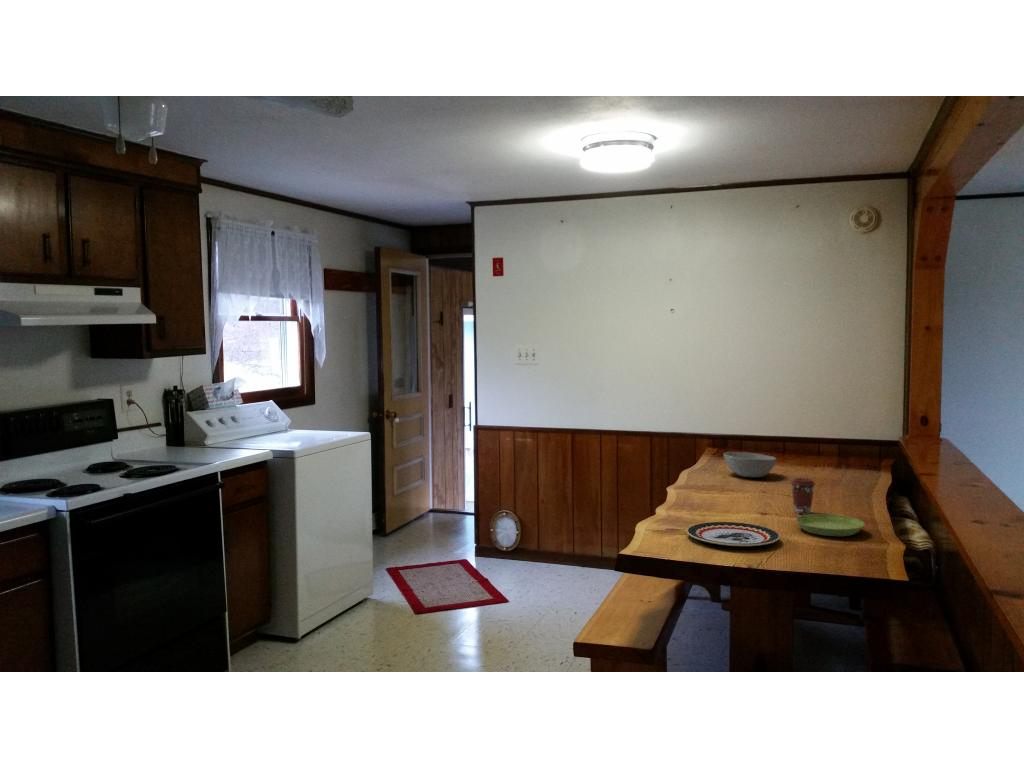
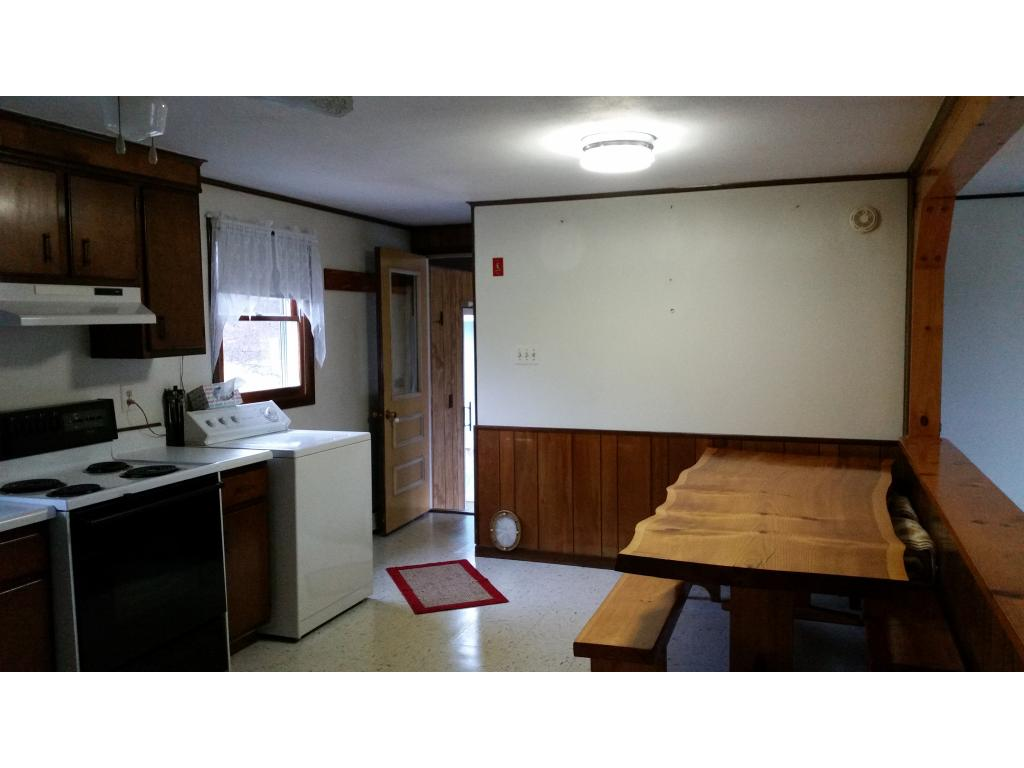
- plate (732, 536)
- coffee cup (802, 496)
- bowl (749, 465)
- saucer (829, 525)
